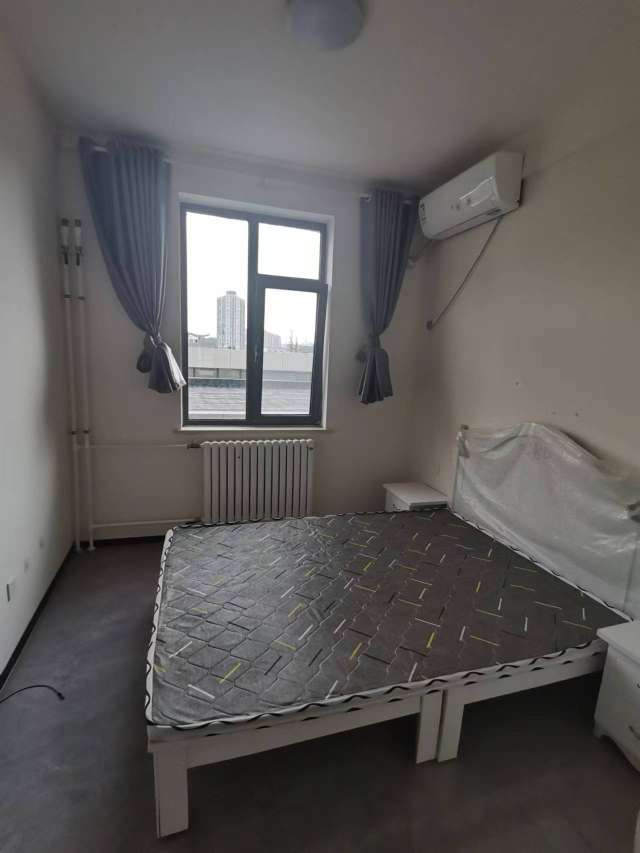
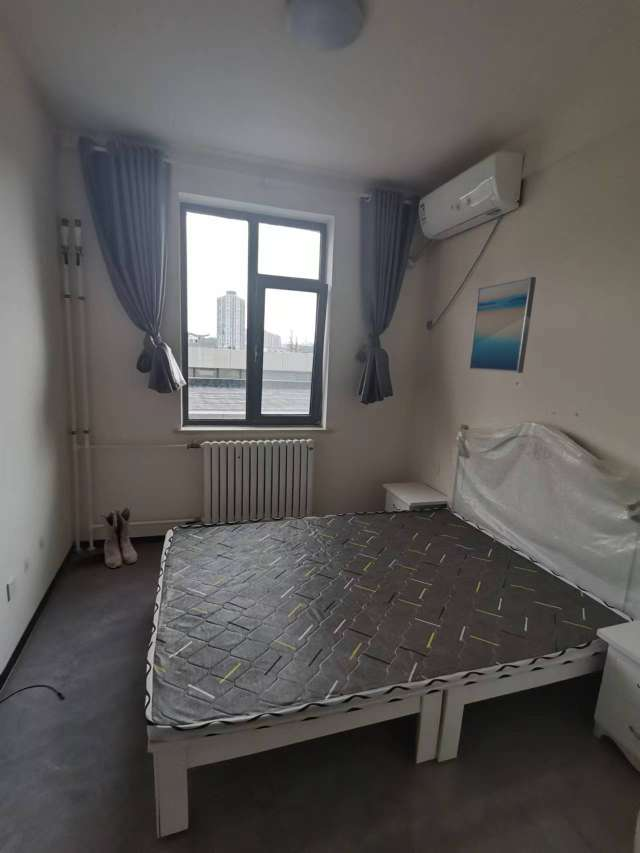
+ wall art (499, 327)
+ boots (119, 535)
